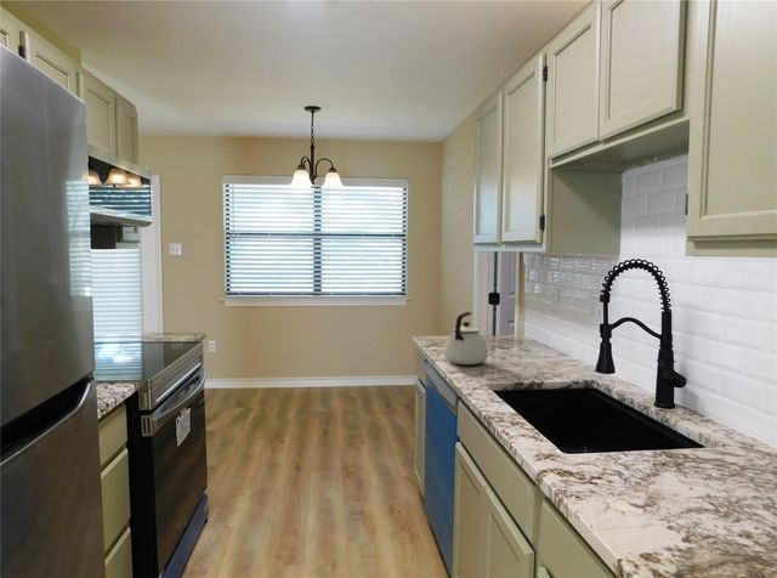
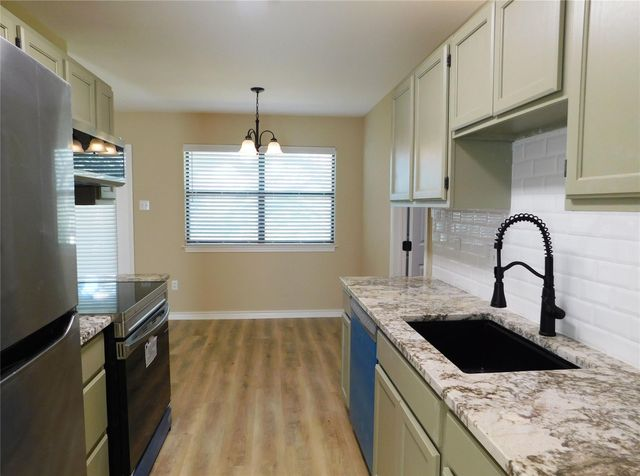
- kettle (465, 336)
